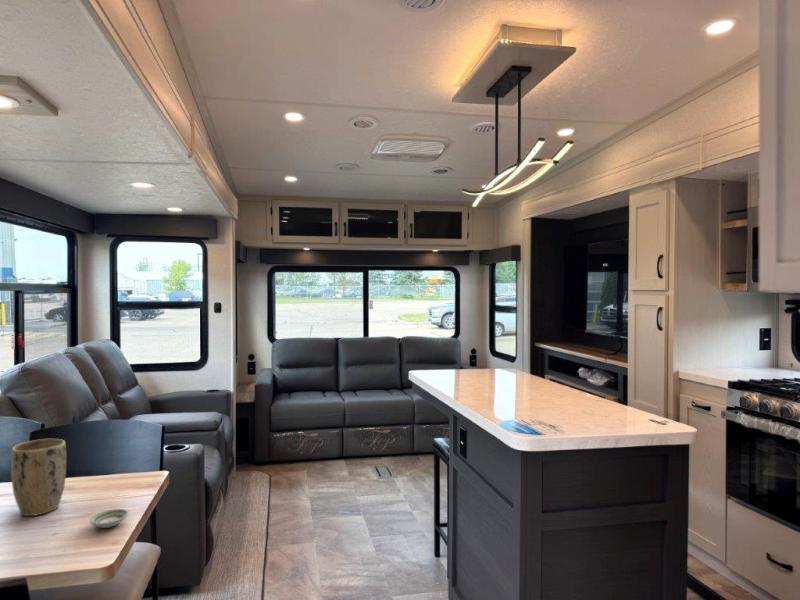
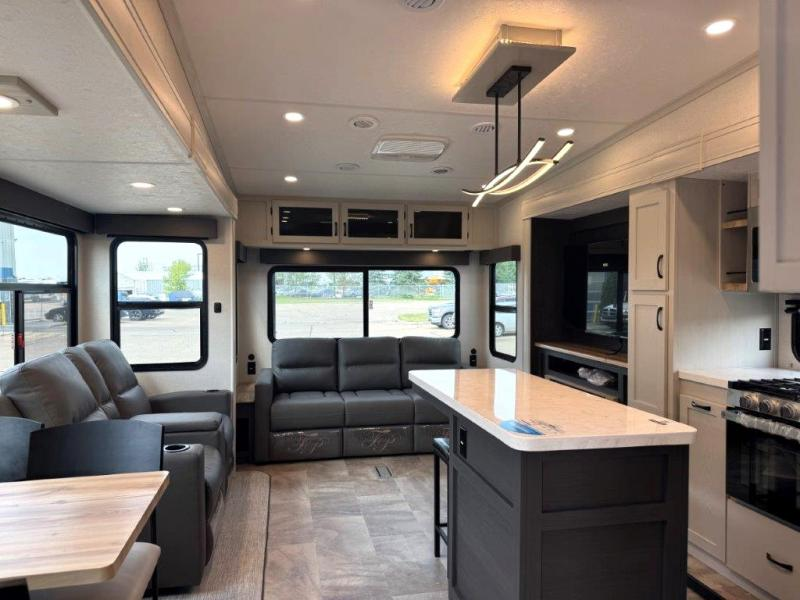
- saucer (109, 519)
- plant pot (39, 476)
